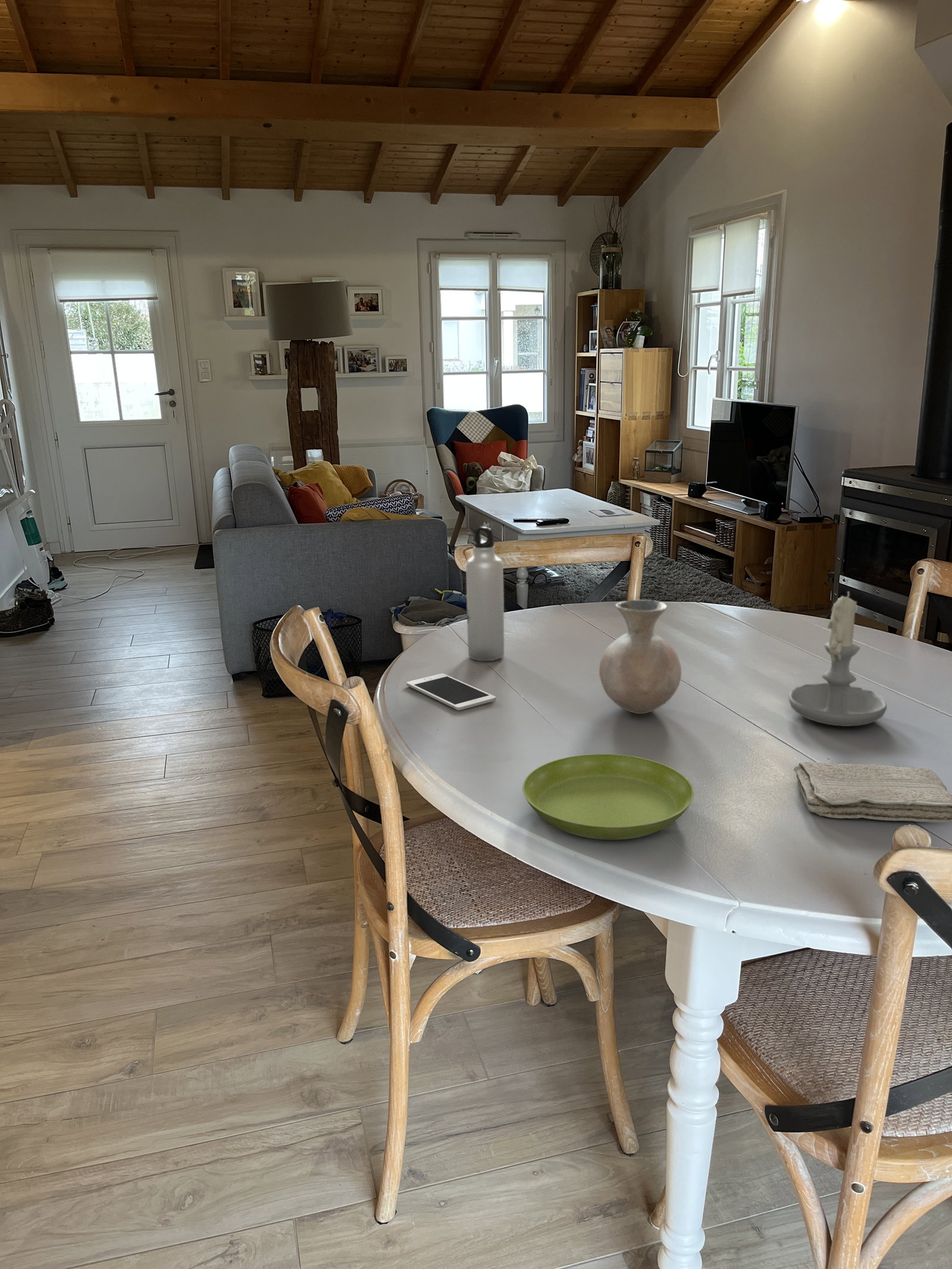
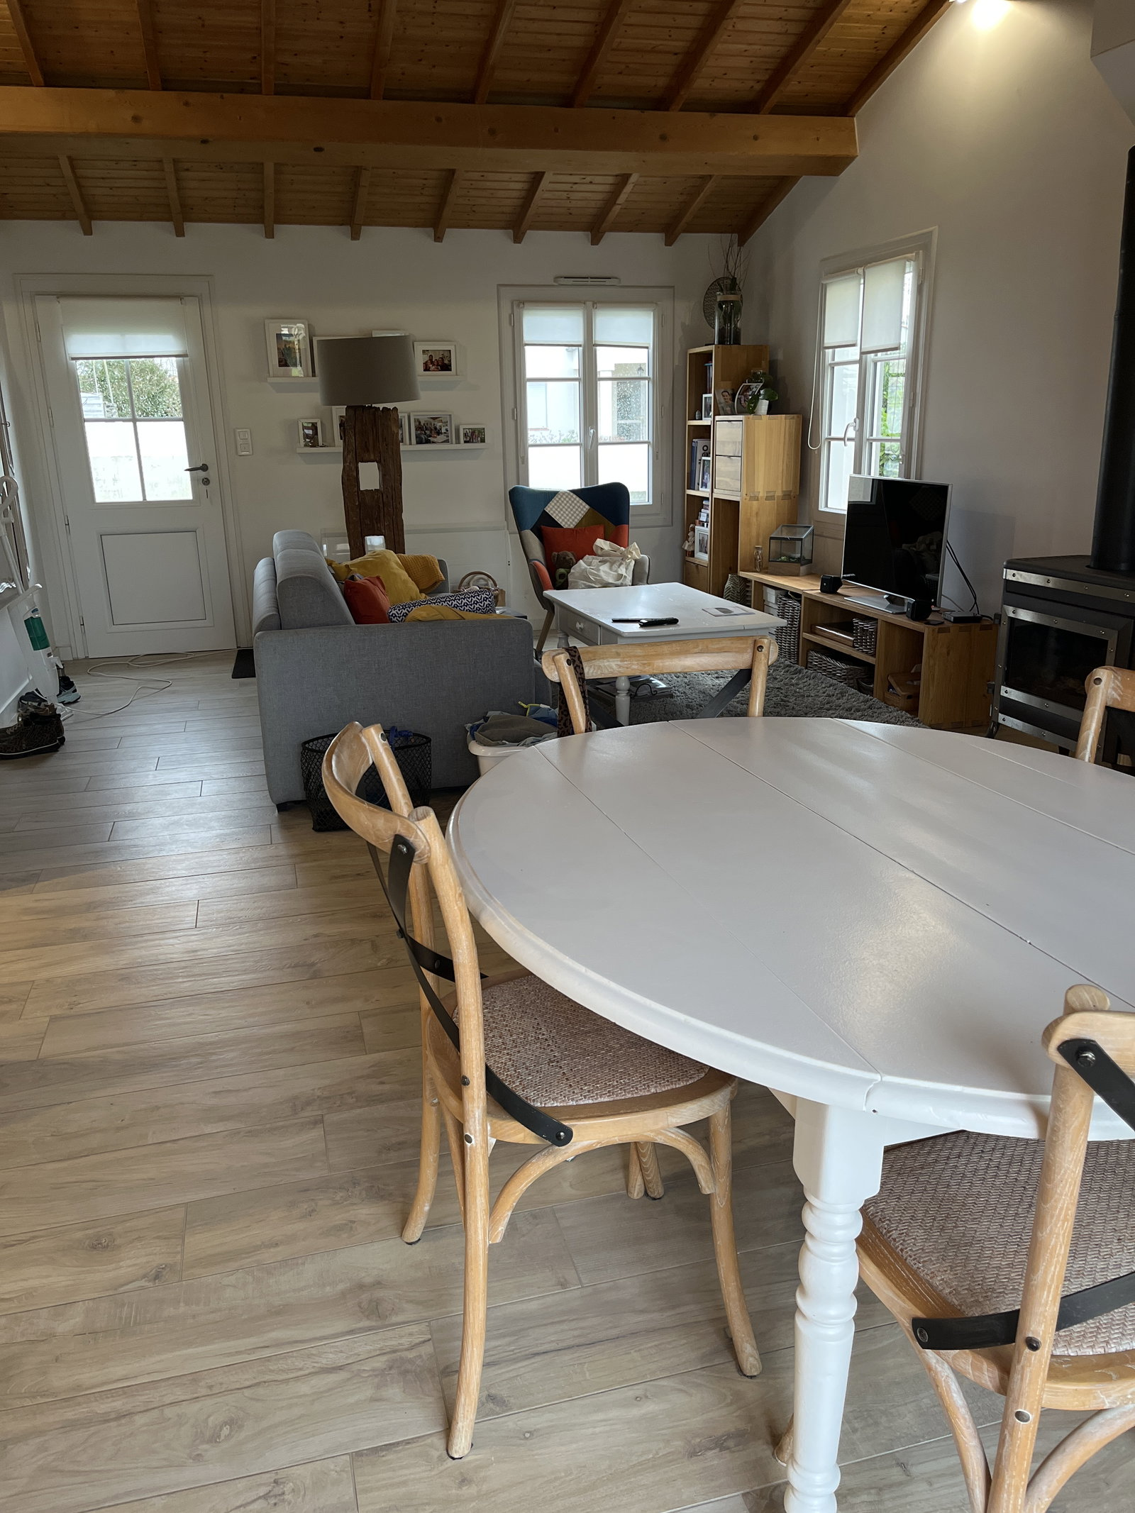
- cell phone (450, 691)
- vase (639, 656)
- candle (841, 655)
- saucer (606, 798)
- water bottle (485, 593)
- washcloth (874, 789)
